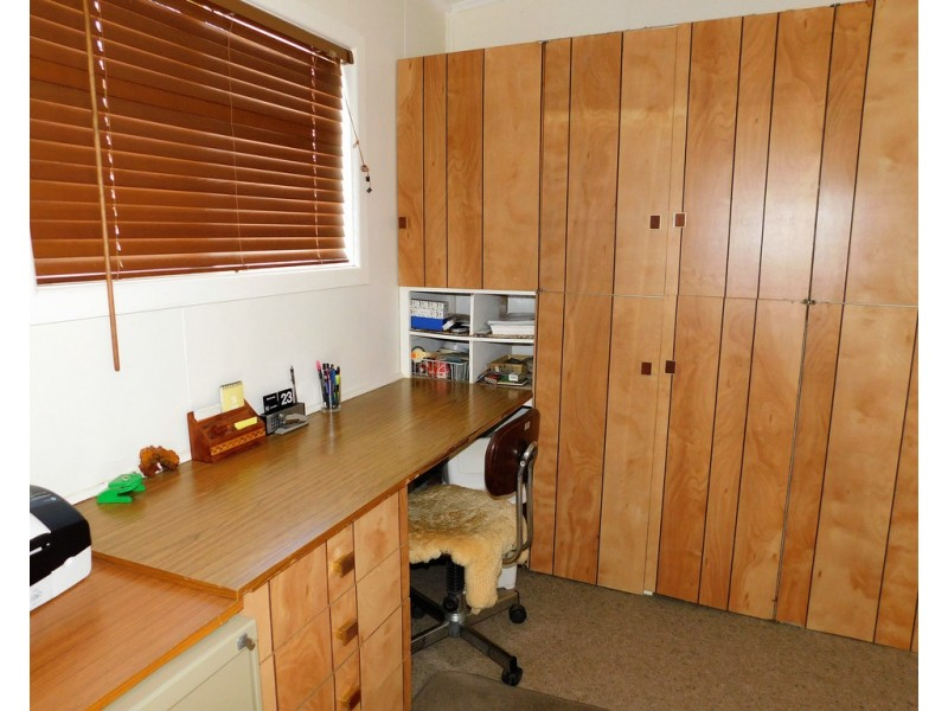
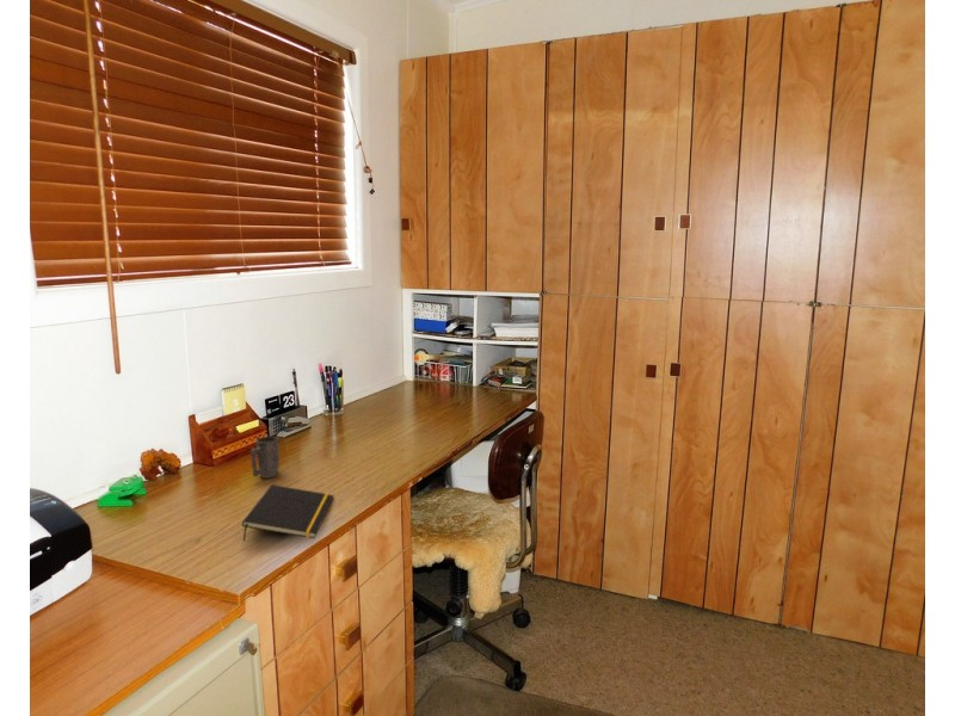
+ notepad (291, 510)
+ mug (264, 458)
